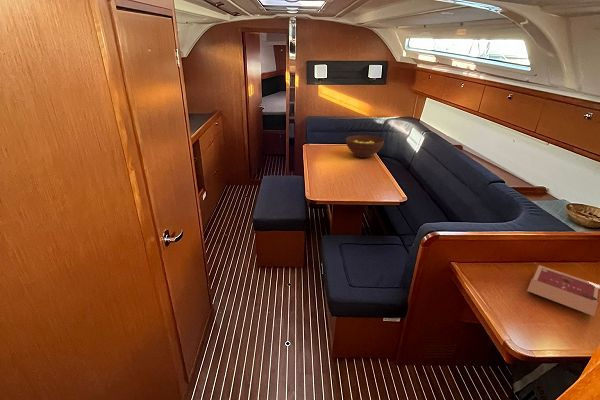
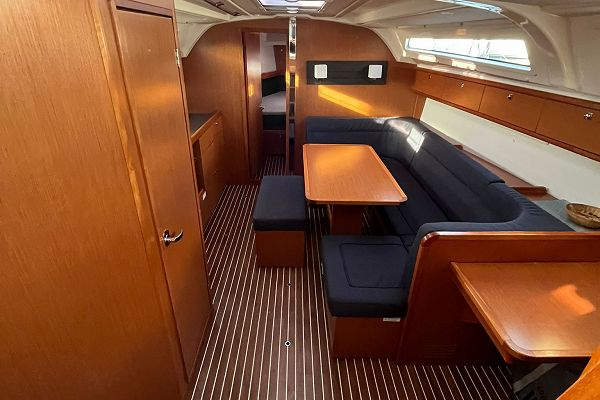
- fruit bowl (364, 147)
- book (563, 287)
